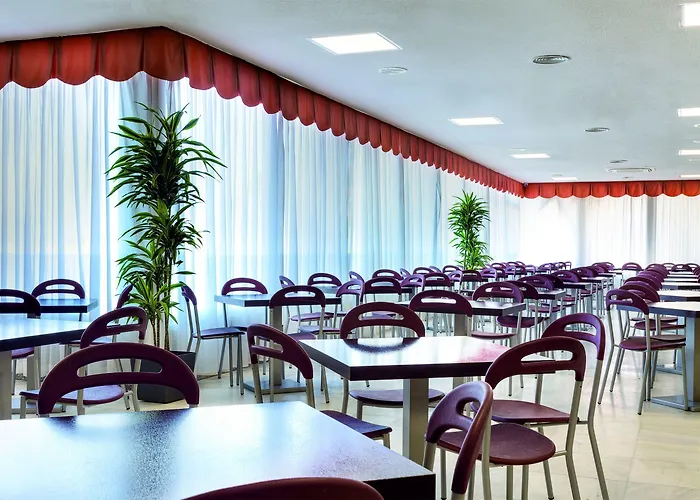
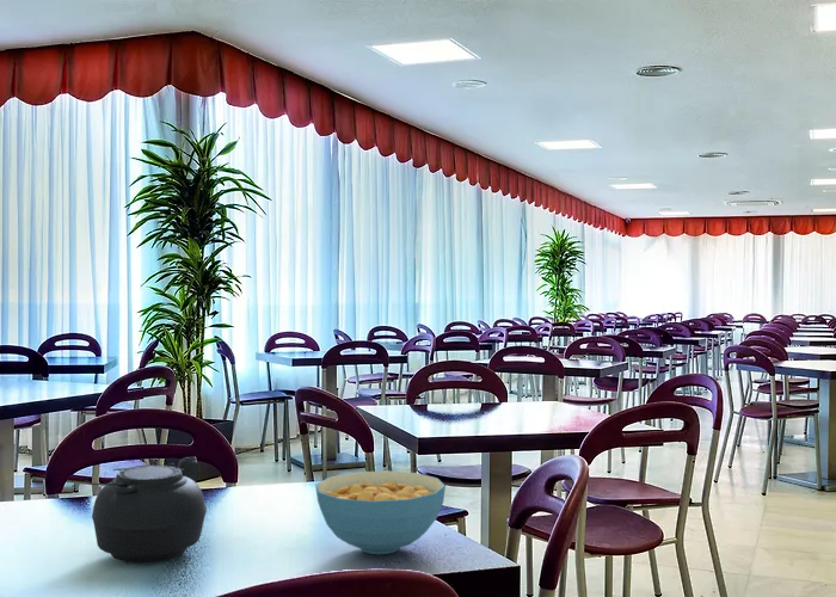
+ cereal bowl (380, 516)
+ teapot (156, 507)
